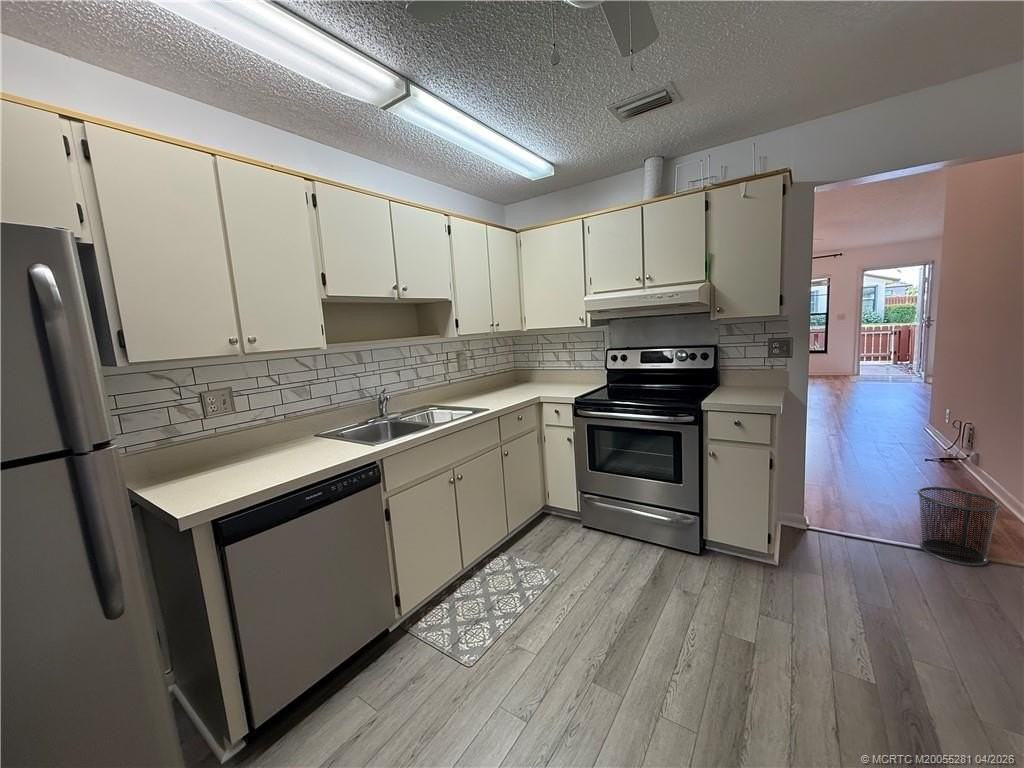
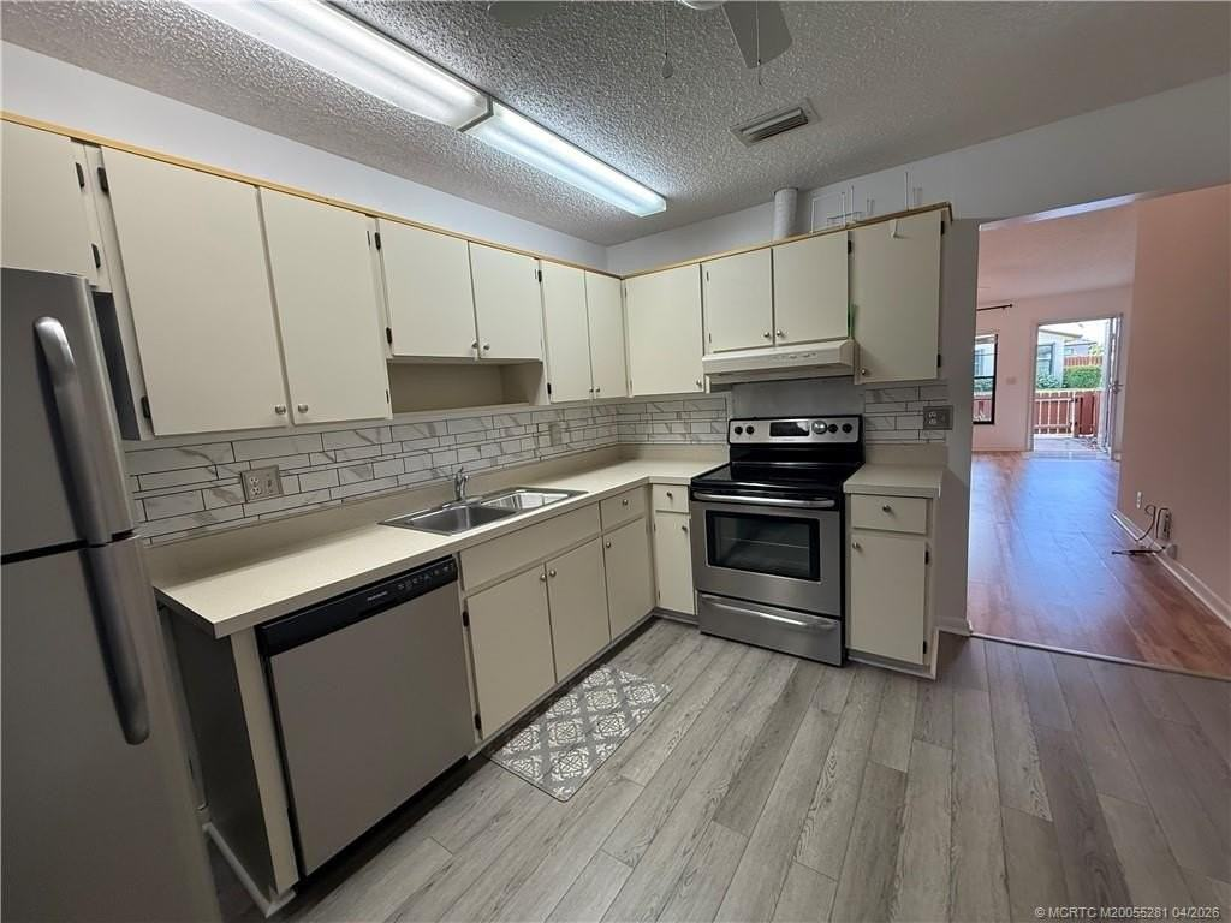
- waste bin (954, 525)
